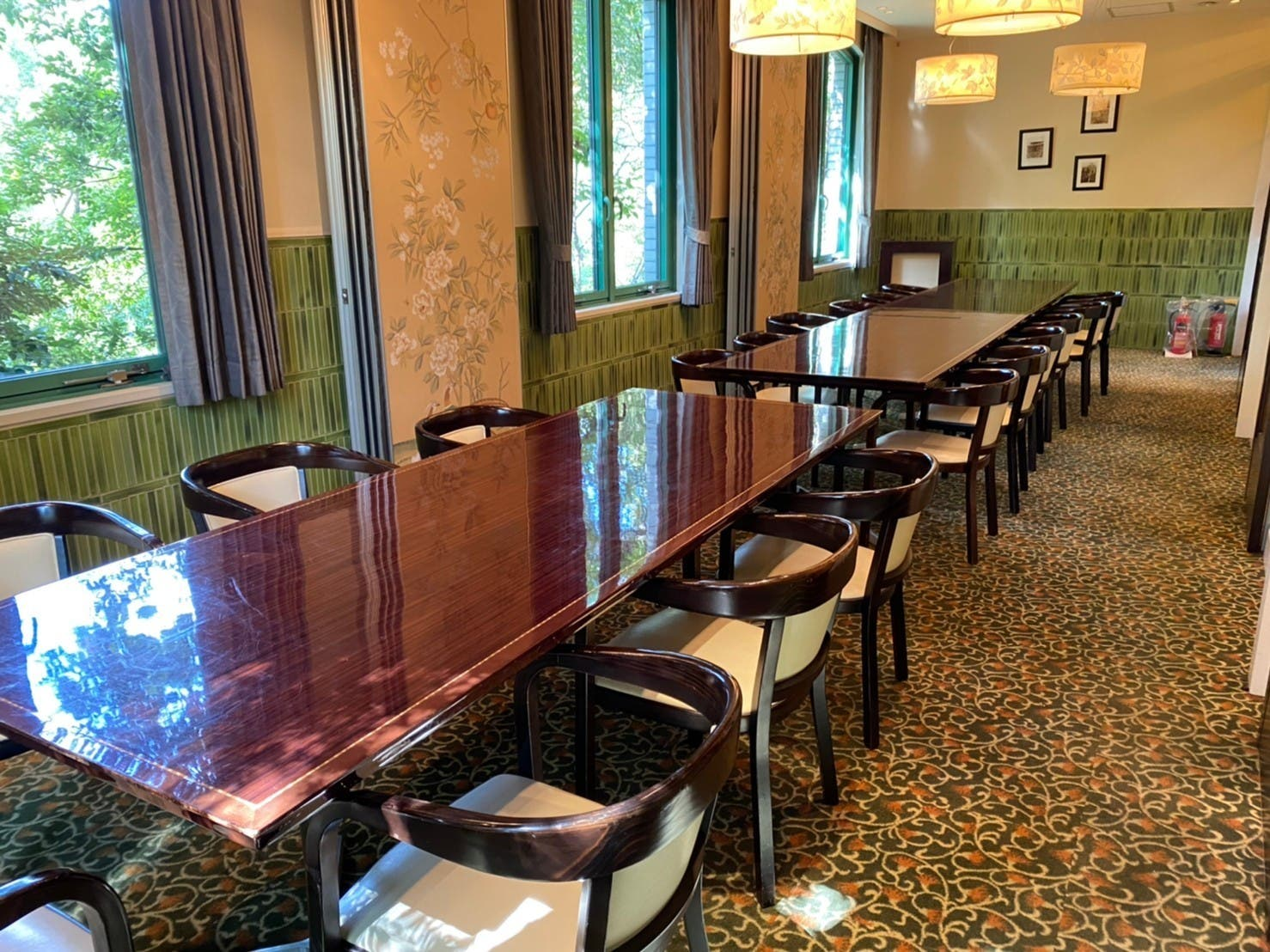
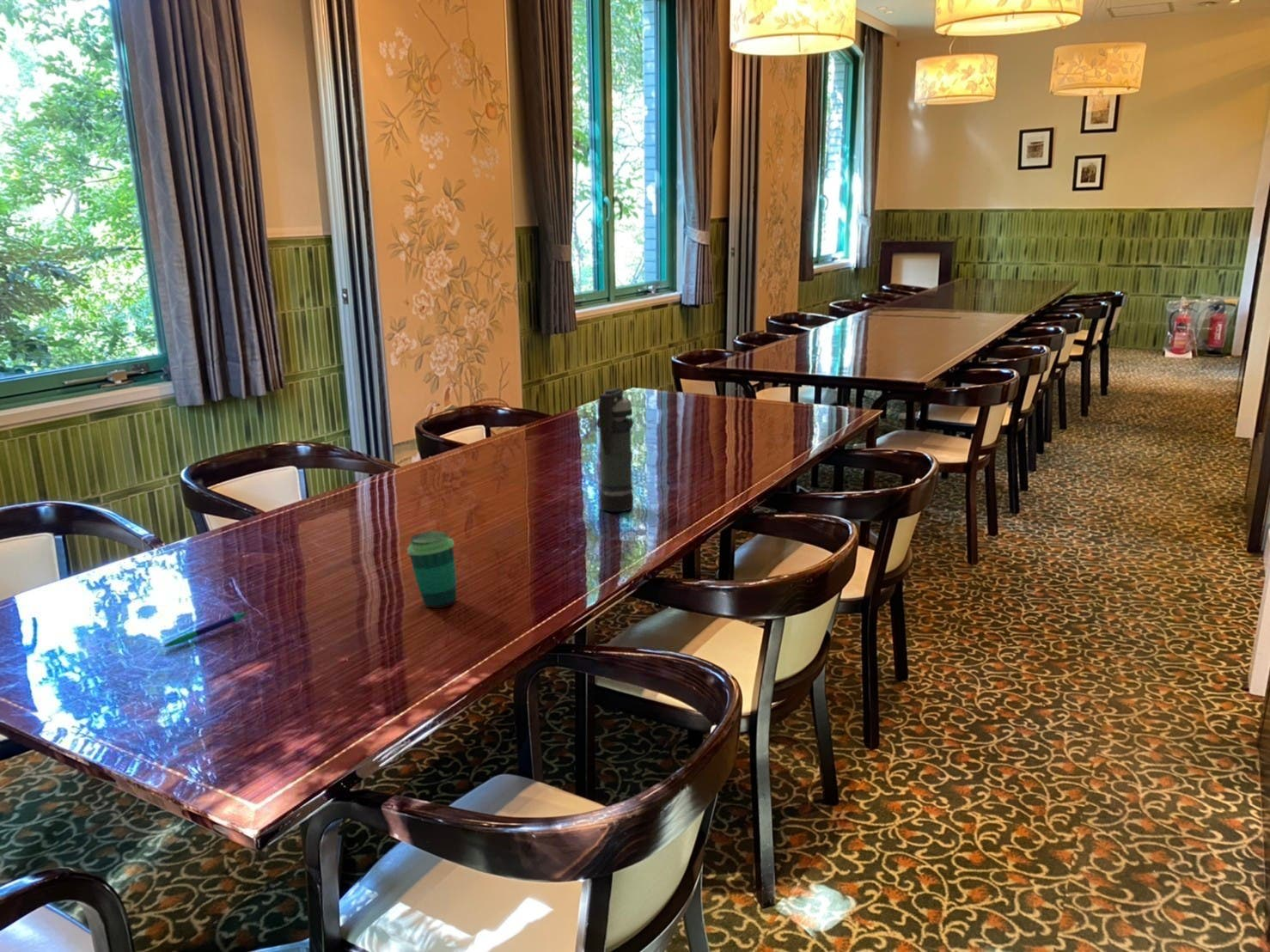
+ cup (432, 569)
+ pen (204, 629)
+ smoke grenade (613, 450)
